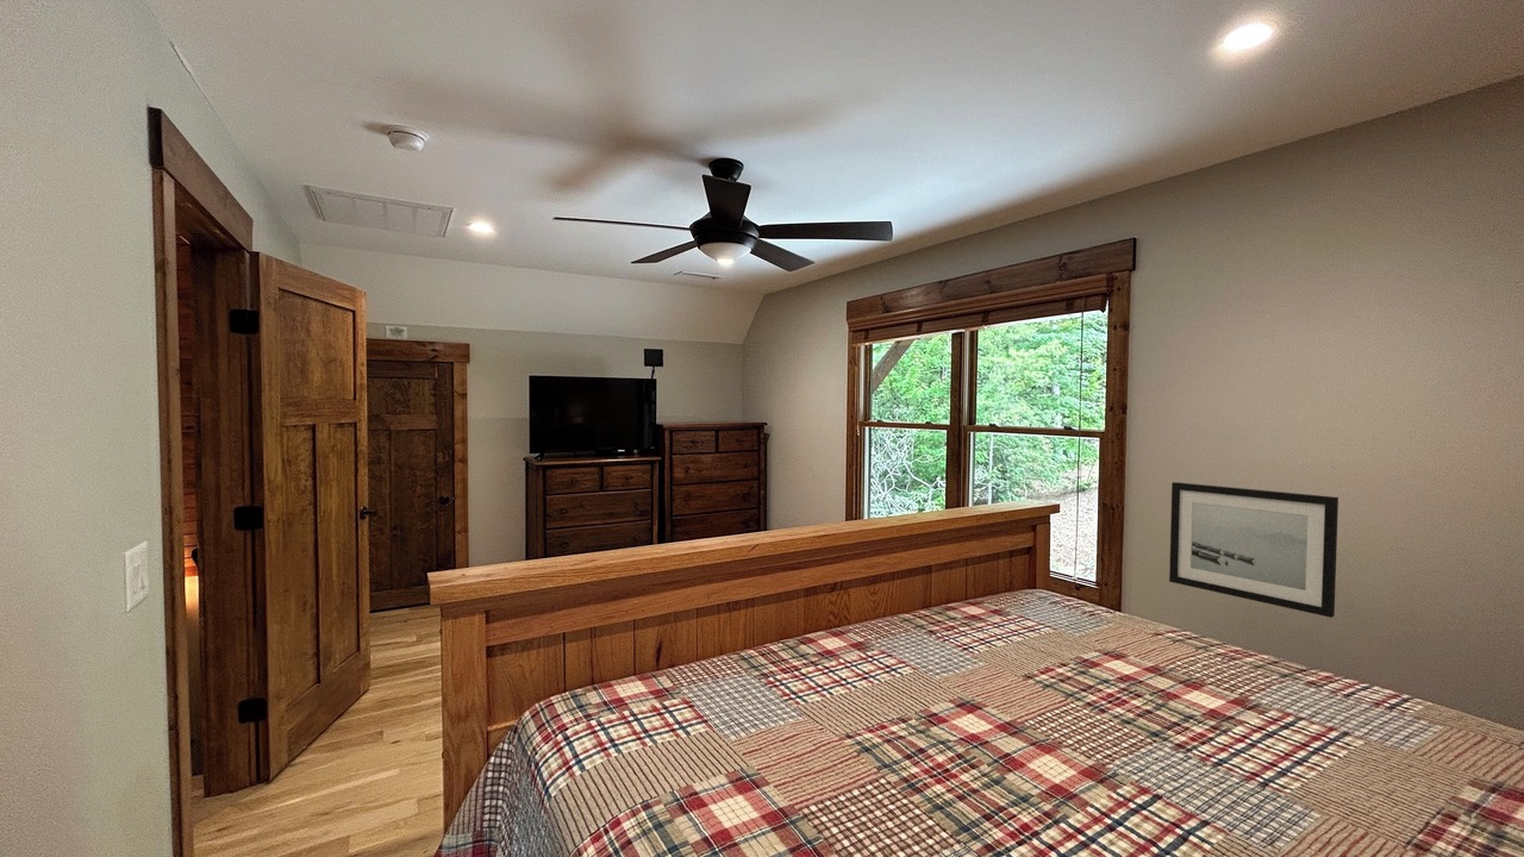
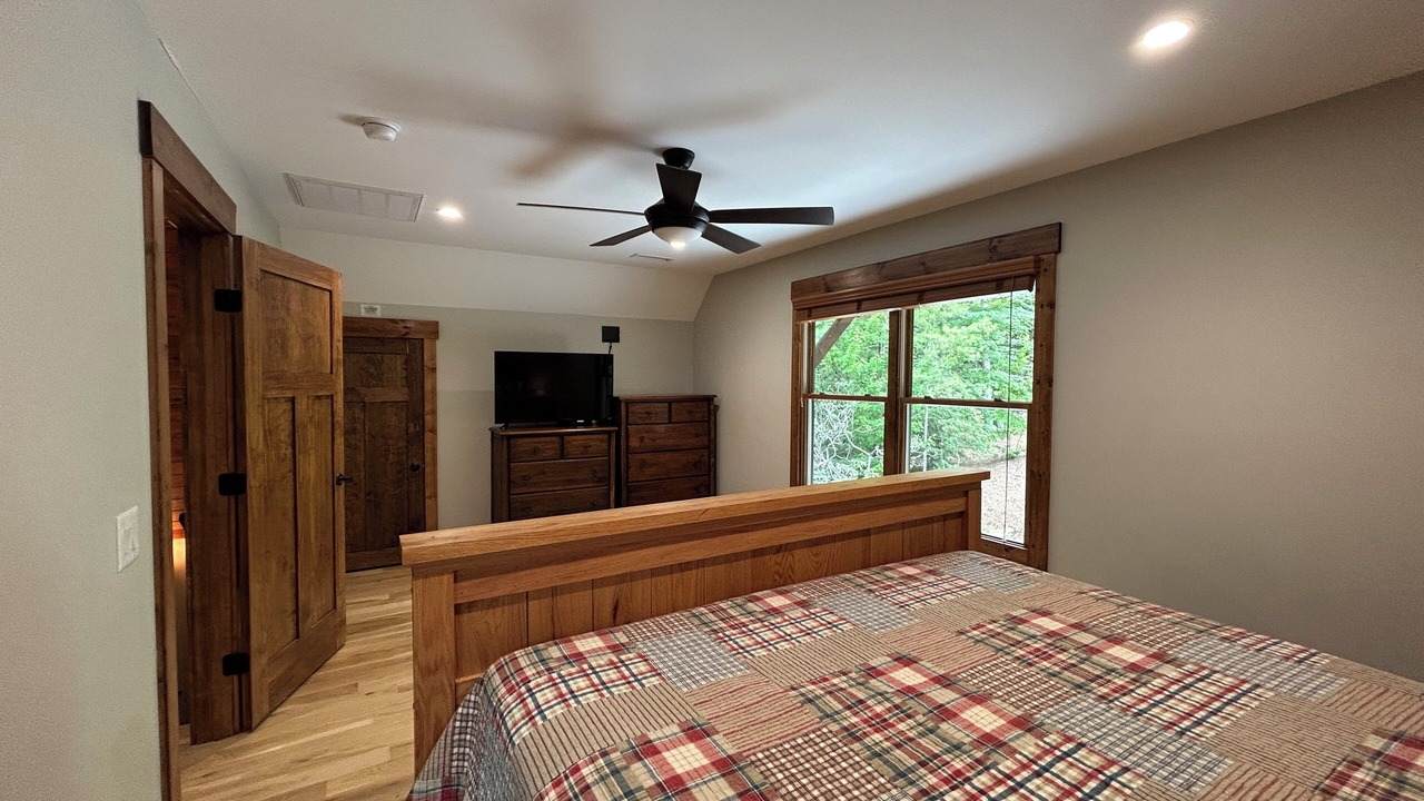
- wall art (1245, 543)
